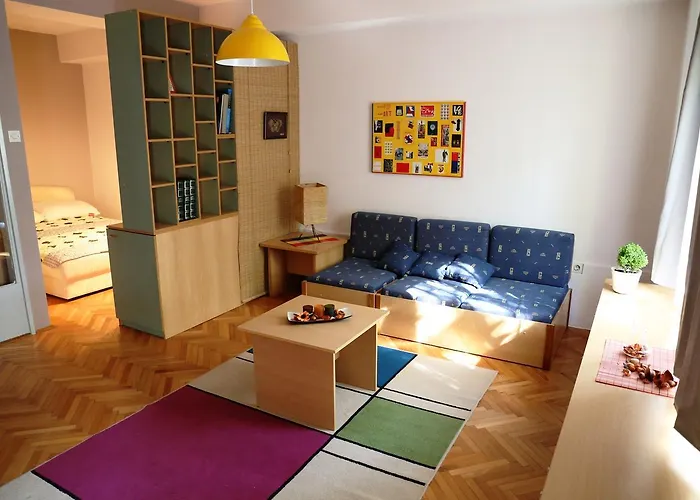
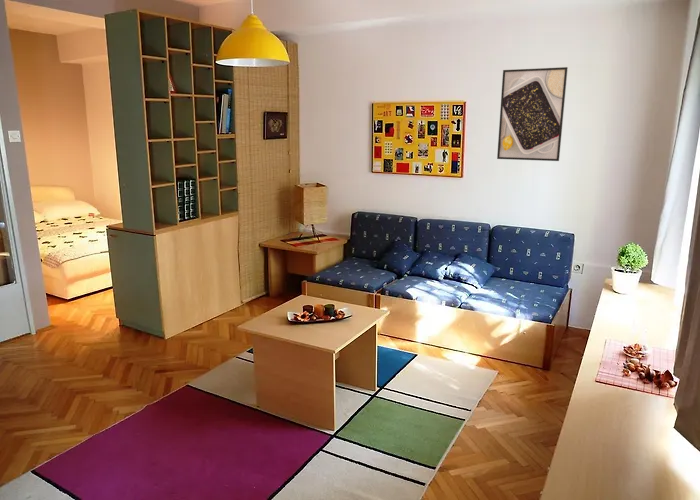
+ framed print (530, 115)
